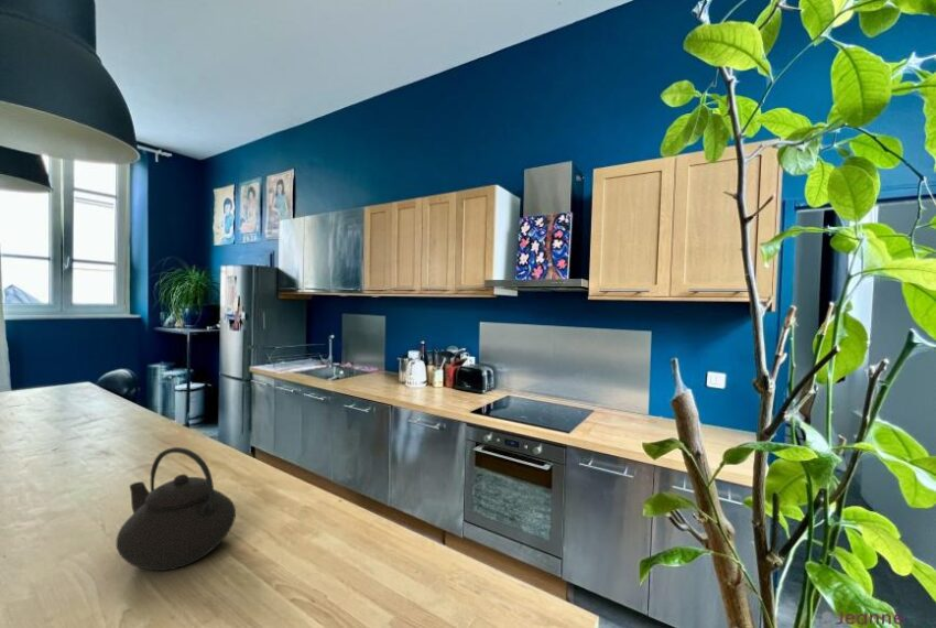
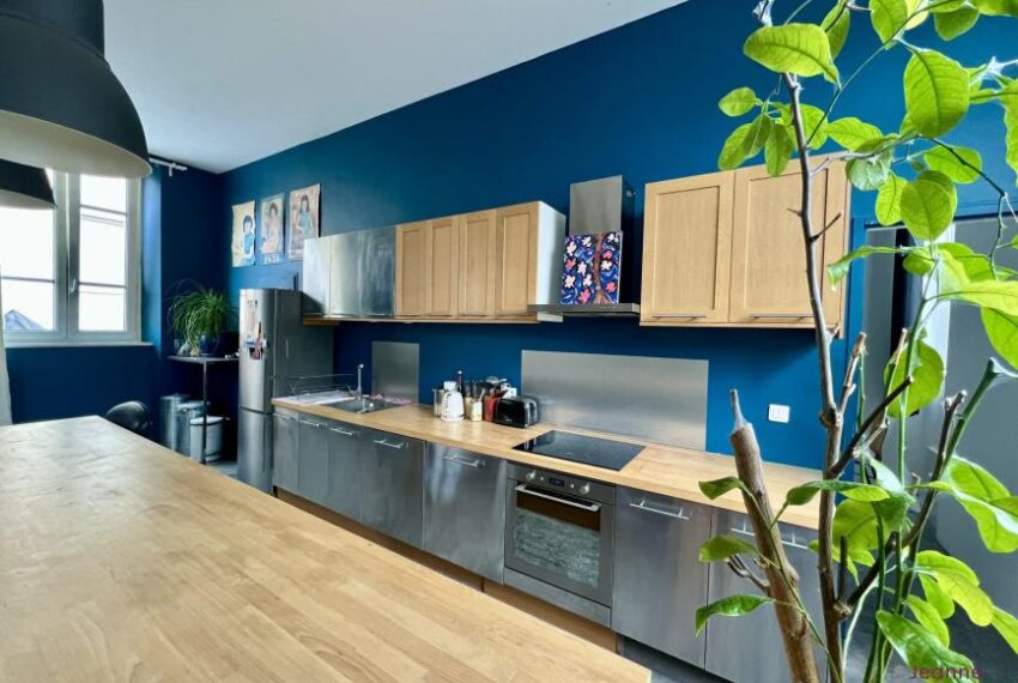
- teapot (173, 497)
